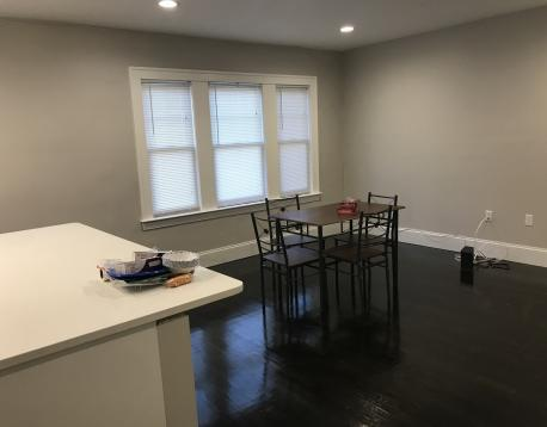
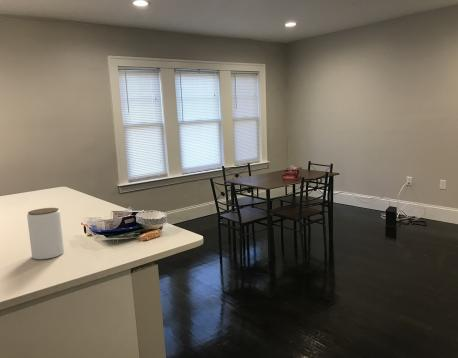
+ jar (46, 232)
